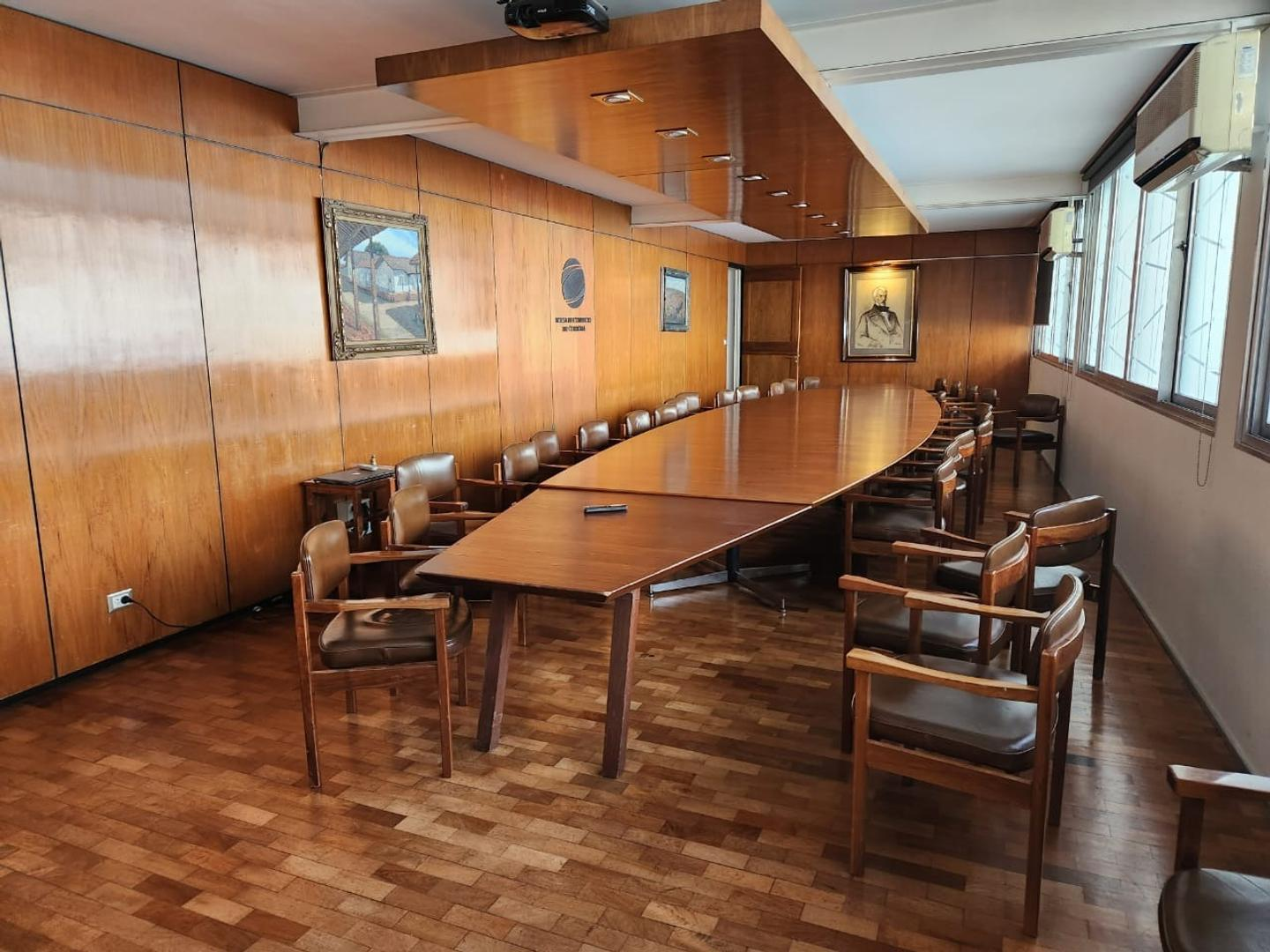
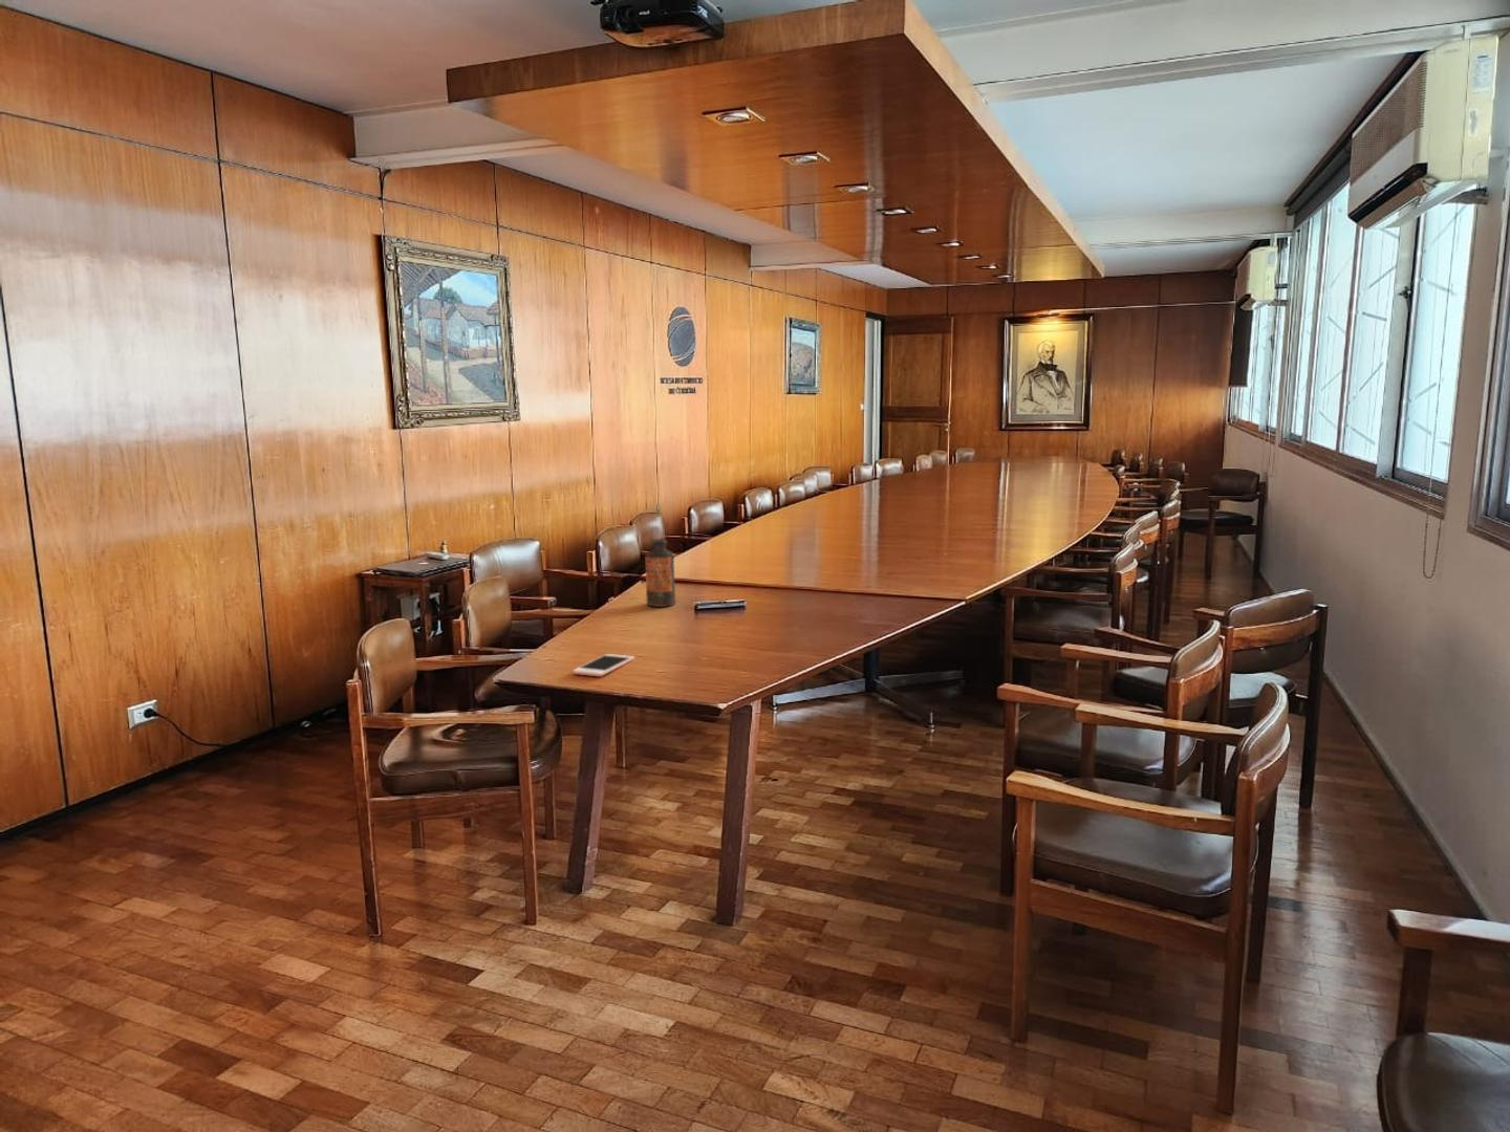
+ cell phone (604, 665)
+ bottle (660, 572)
